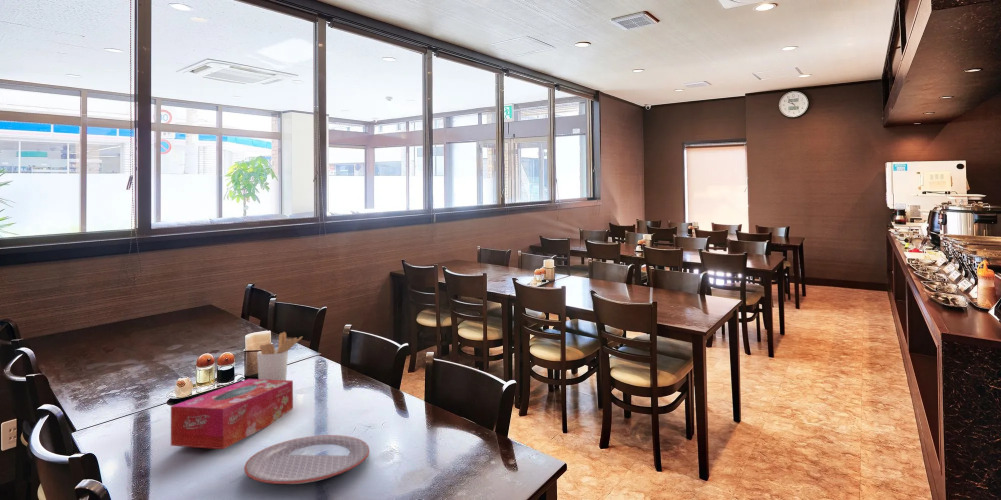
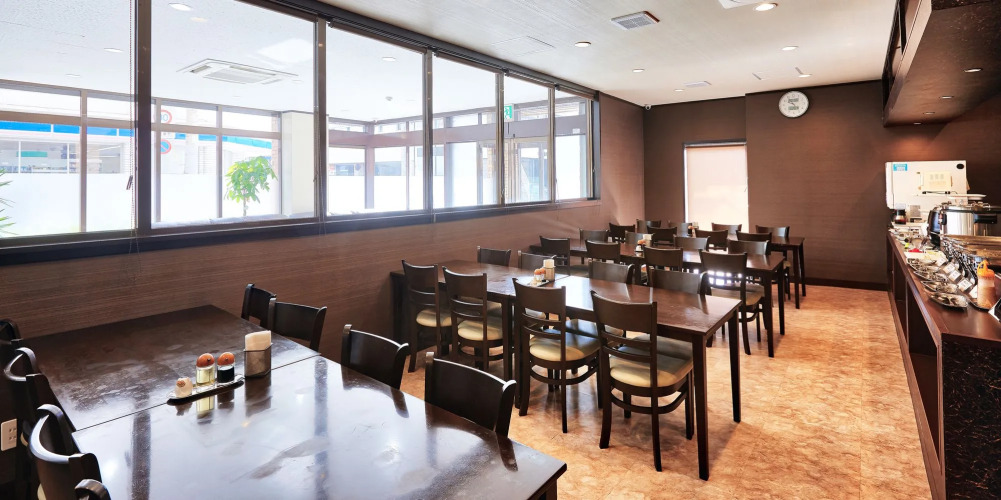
- utensil holder (279, 360)
- plate (309, 460)
- tissue box (237, 410)
